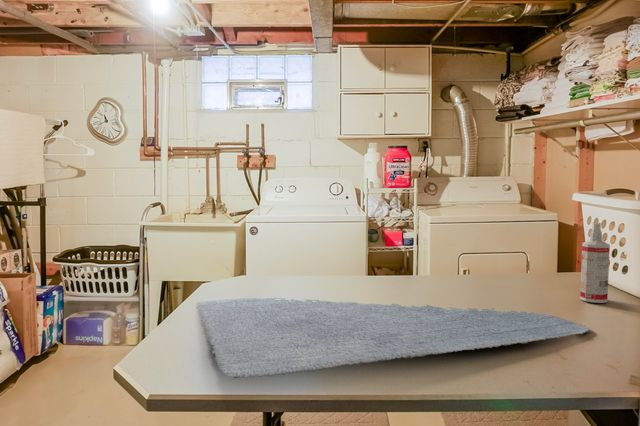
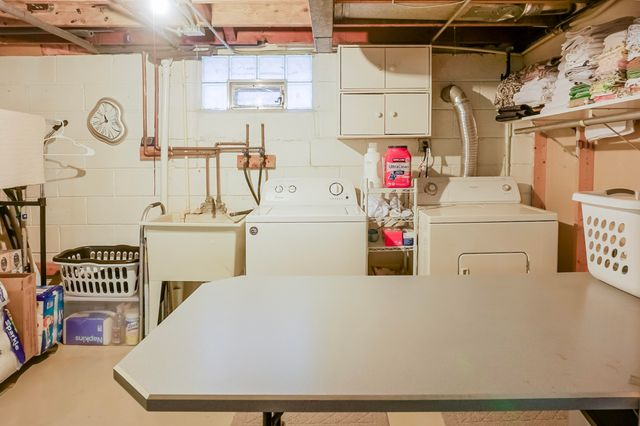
- bath mat (376, 314)
- spray bottle (595, 261)
